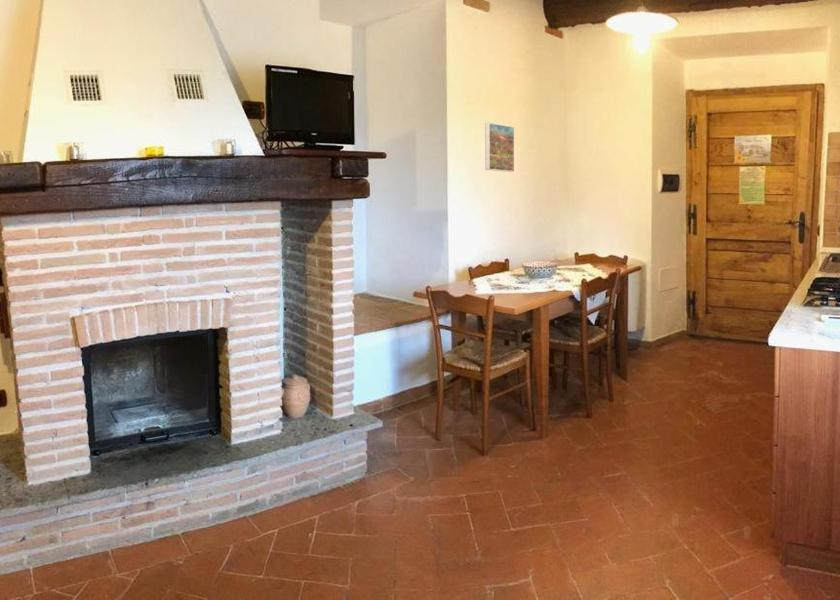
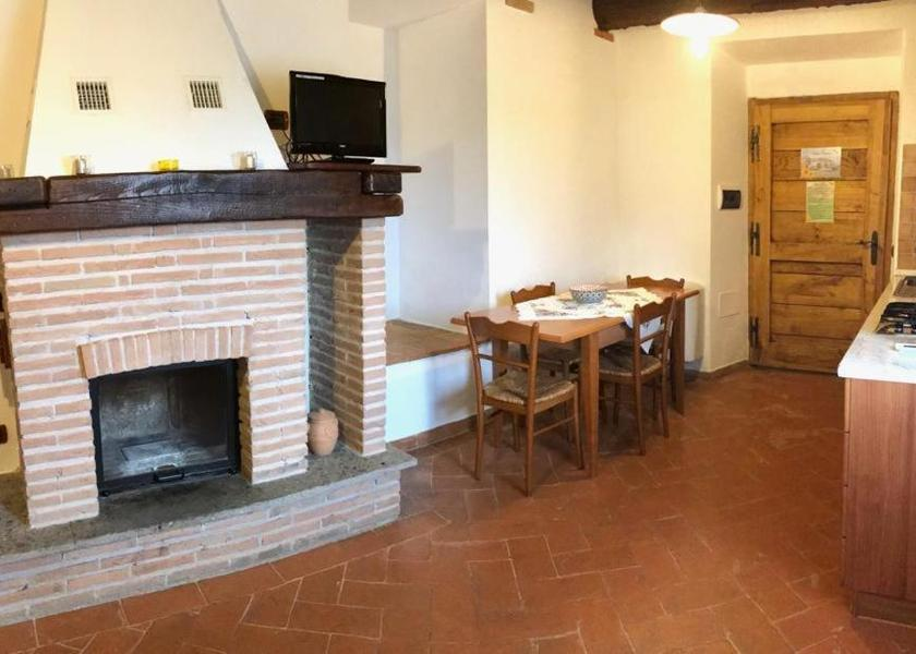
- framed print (500, 147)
